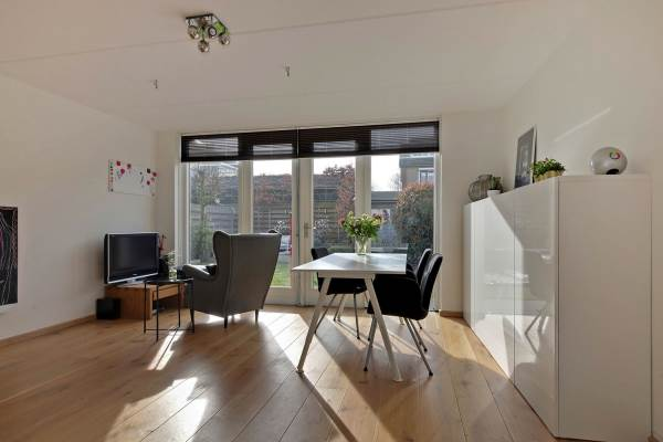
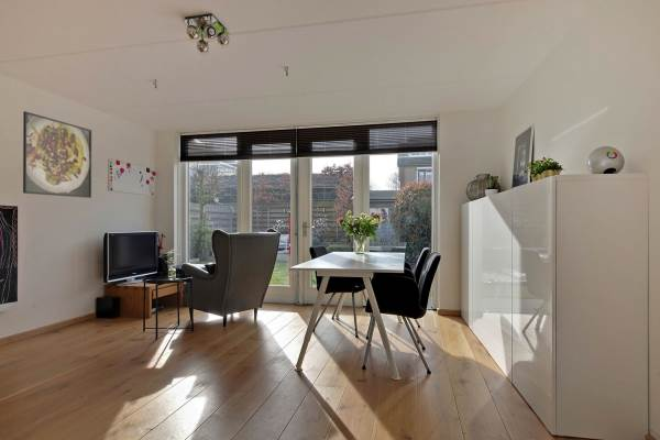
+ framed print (61, 158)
